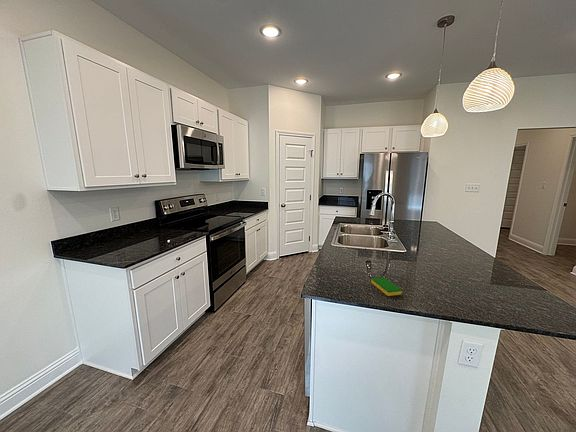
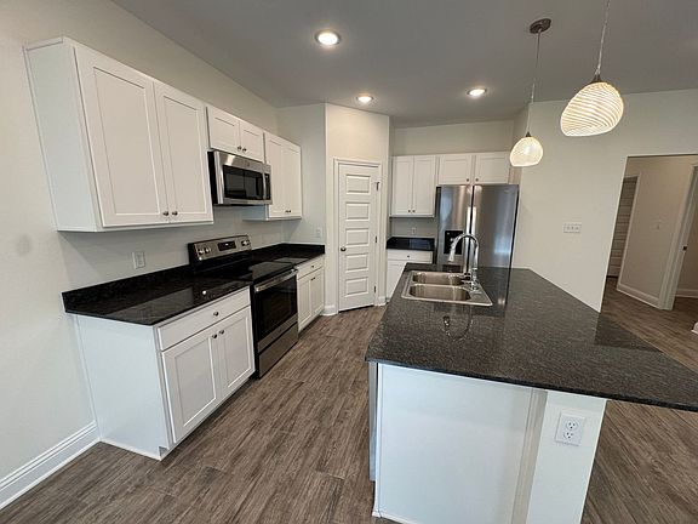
- dish sponge (385, 286)
